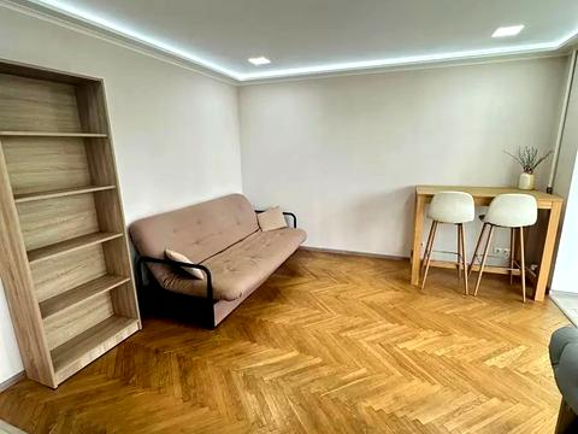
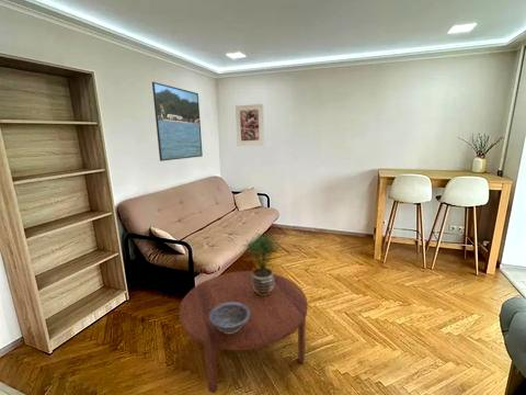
+ coffee table (244, 323)
+ potted plant (261, 262)
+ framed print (249, 125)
+ decorative bowl (230, 320)
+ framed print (180, 124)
